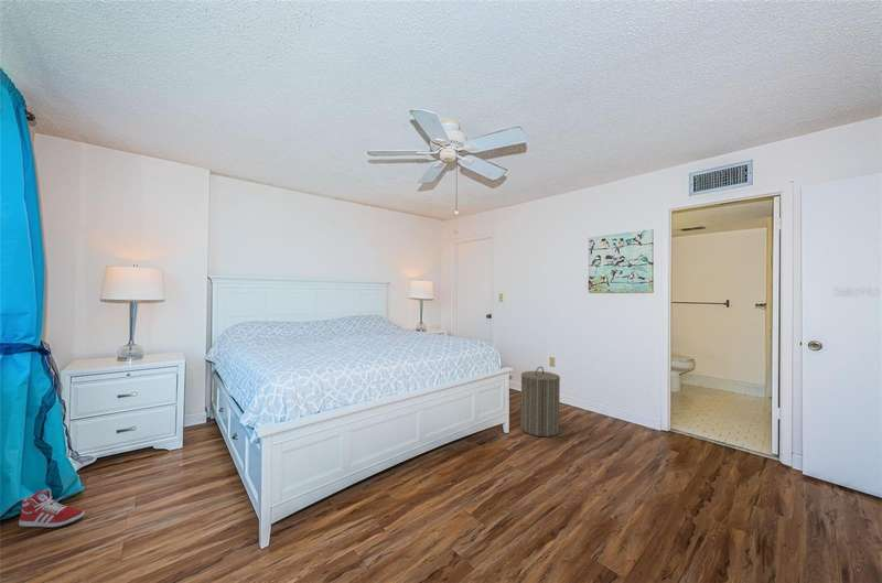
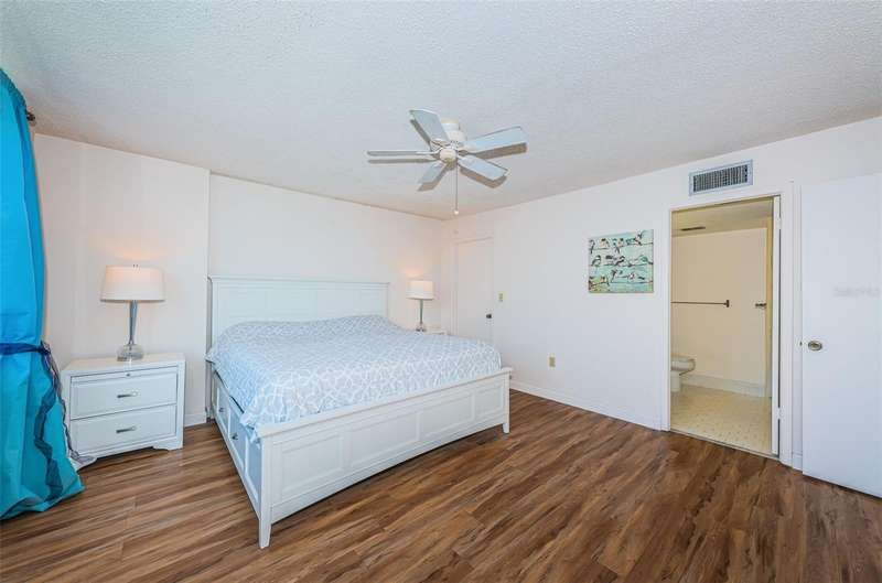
- laundry hamper (539, 397)
- sneaker (51, 506)
